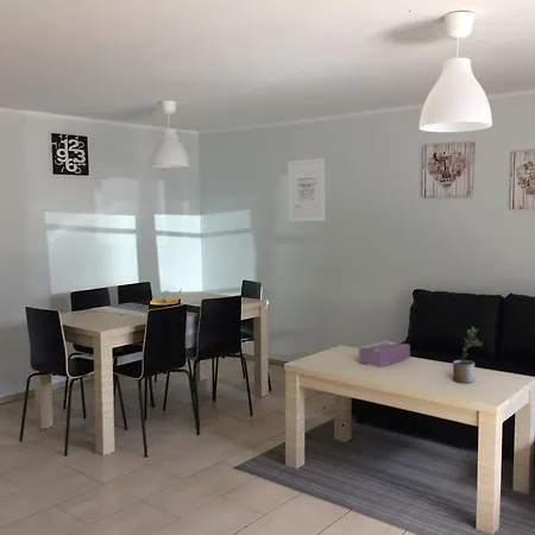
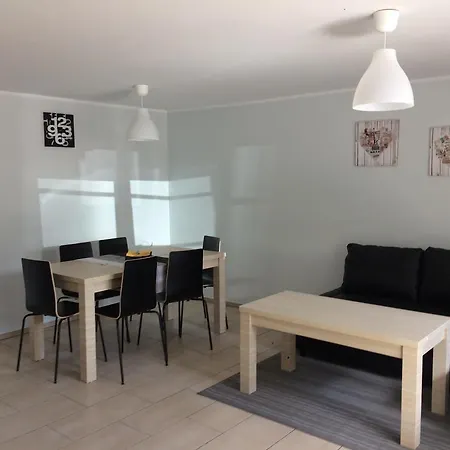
- potted plant (466, 354)
- wall art (306, 190)
- tissue box (384, 353)
